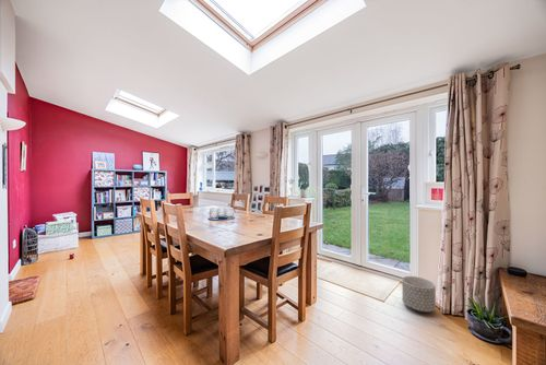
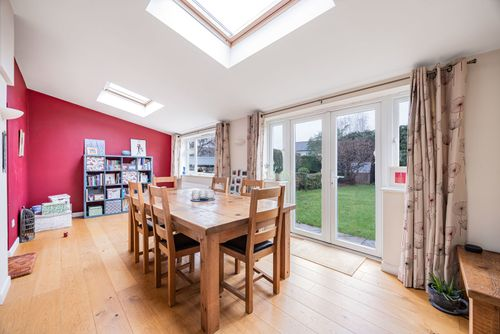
- planter (418, 295)
